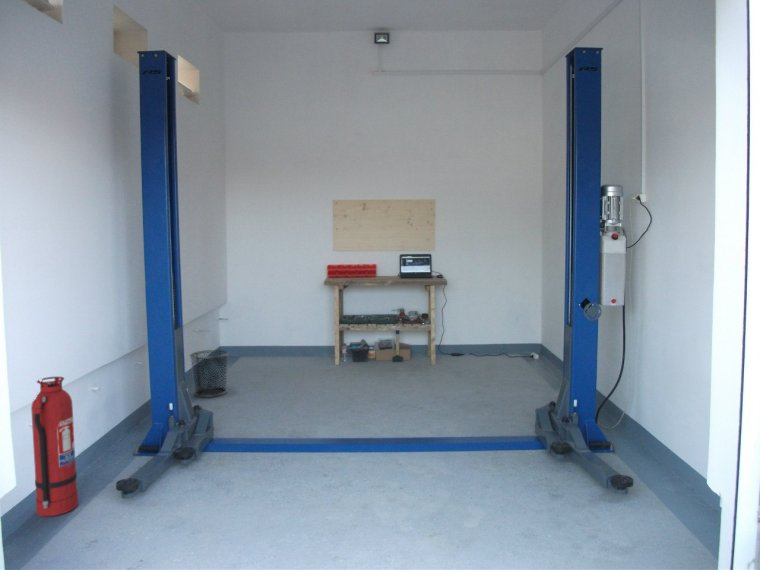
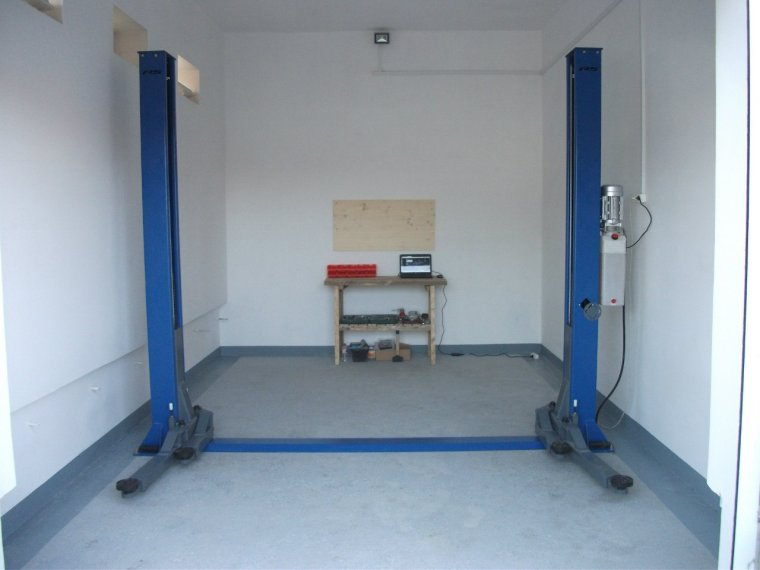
- waste bin (209, 373)
- fire extinguisher (51, 445)
